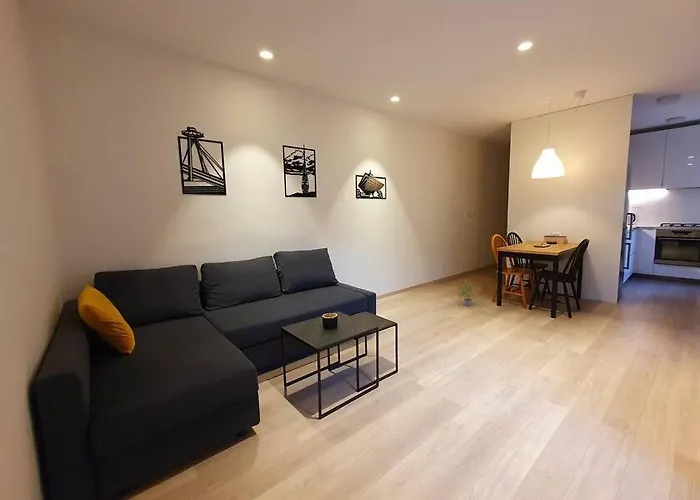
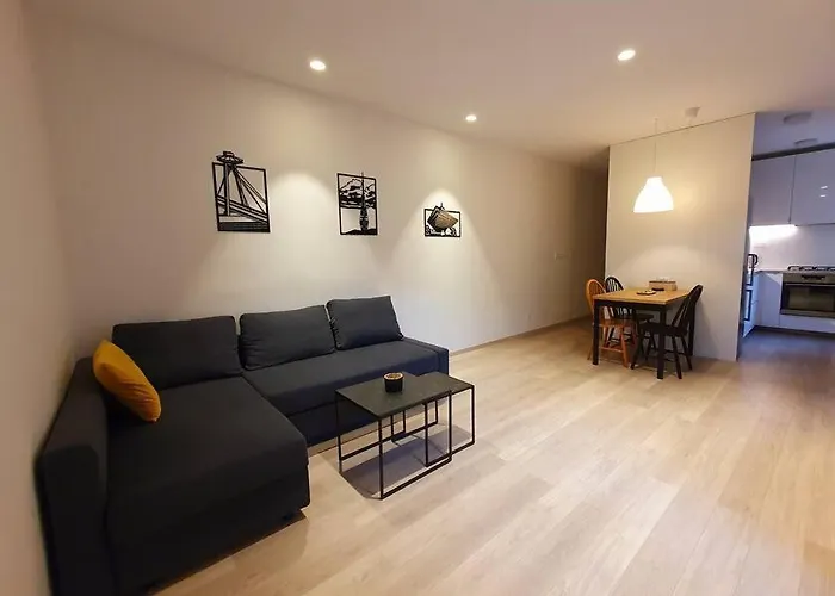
- potted plant (466, 292)
